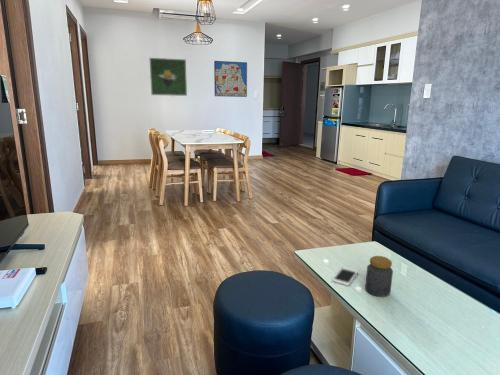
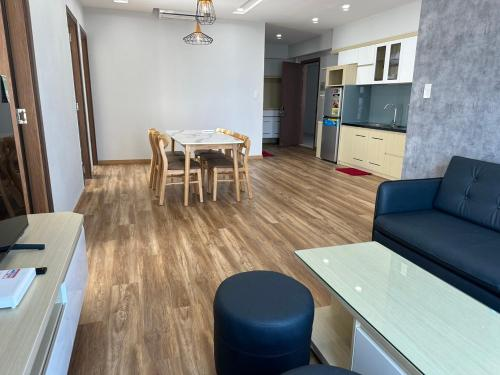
- wall art (230, 79)
- cell phone (345, 275)
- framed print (168, 77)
- jar (379, 275)
